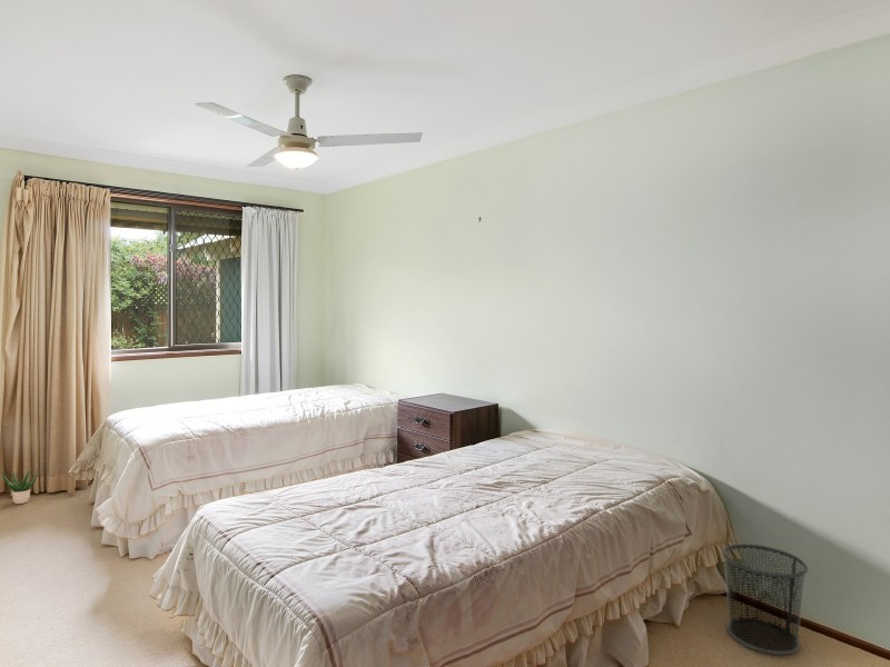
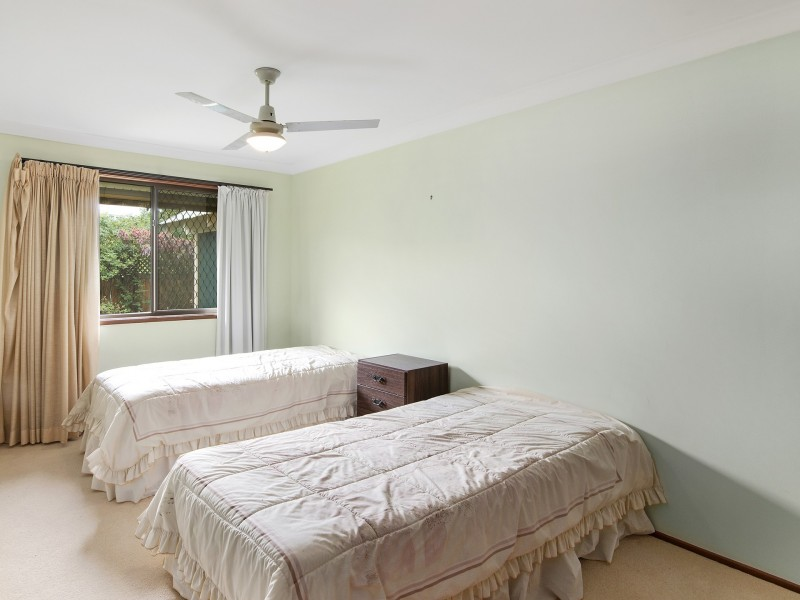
- waste bin (763, 597)
- potted plant (20, 482)
